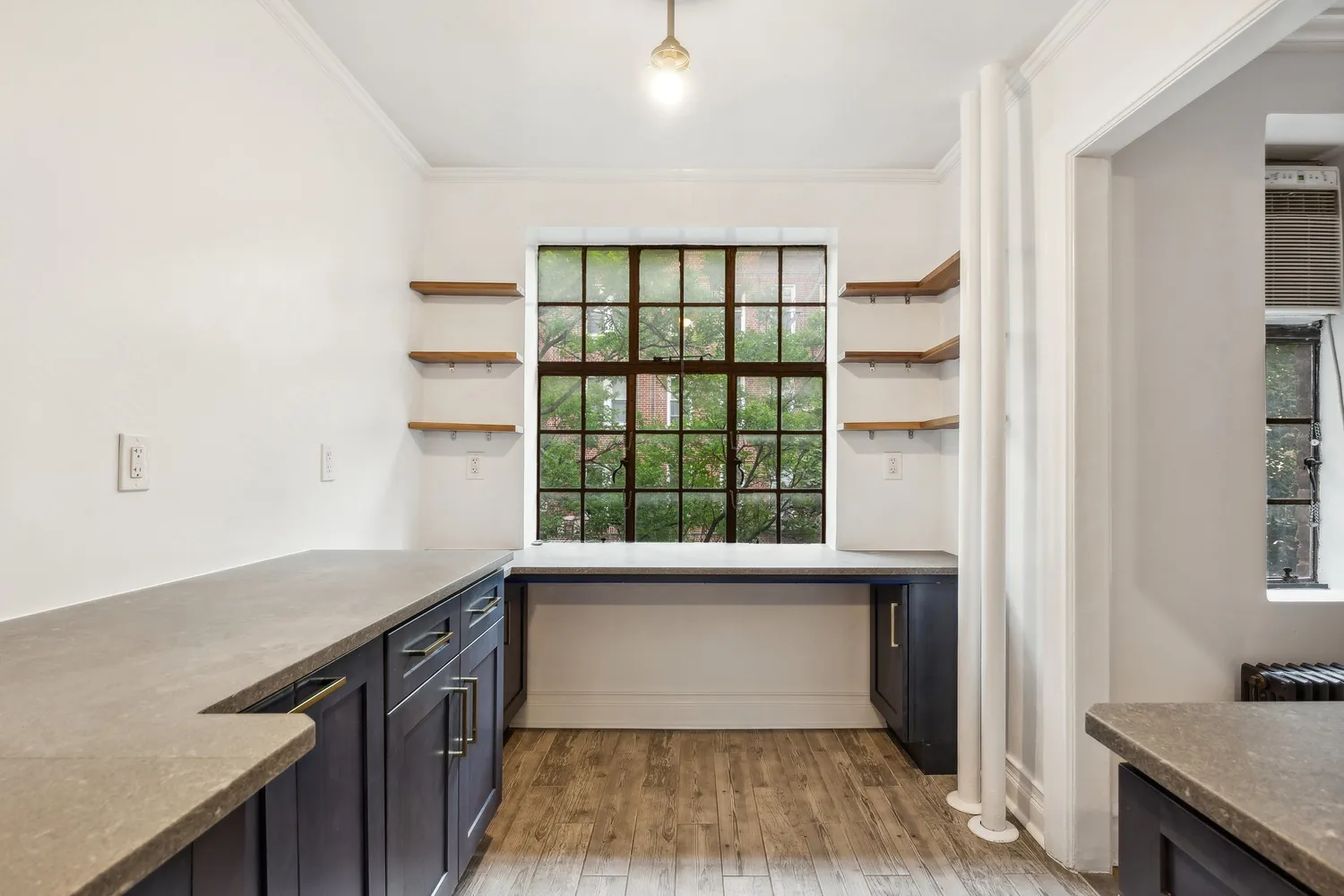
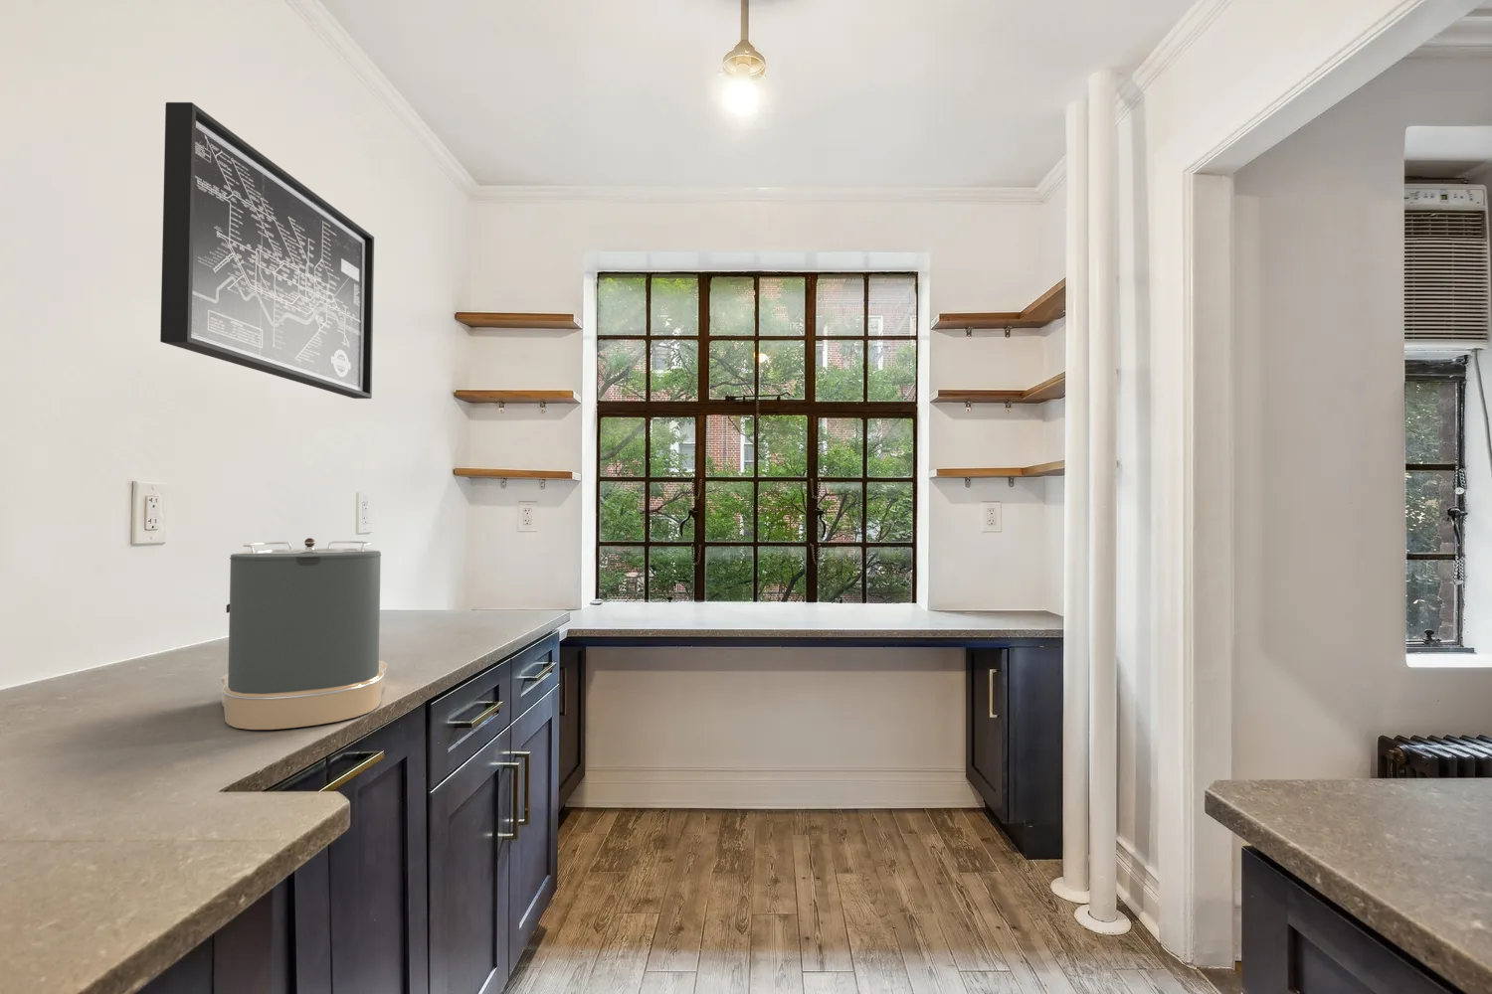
+ wall art (289, 278)
+ coffee maker (308, 618)
